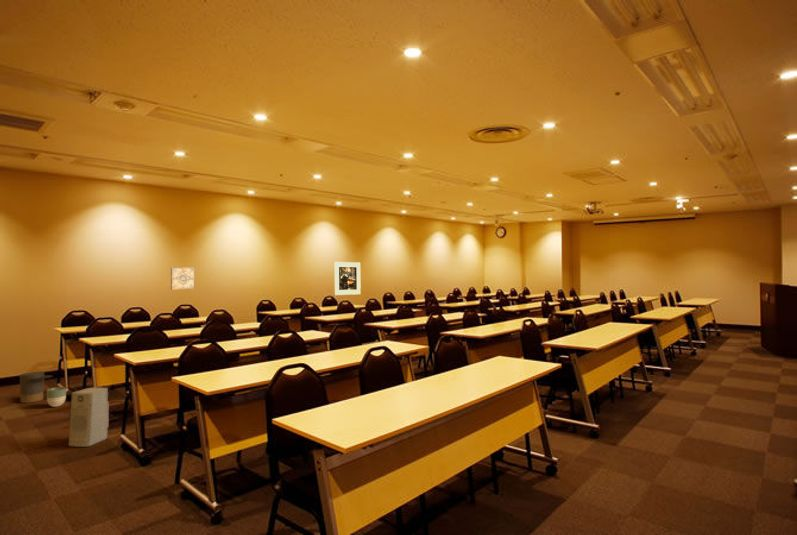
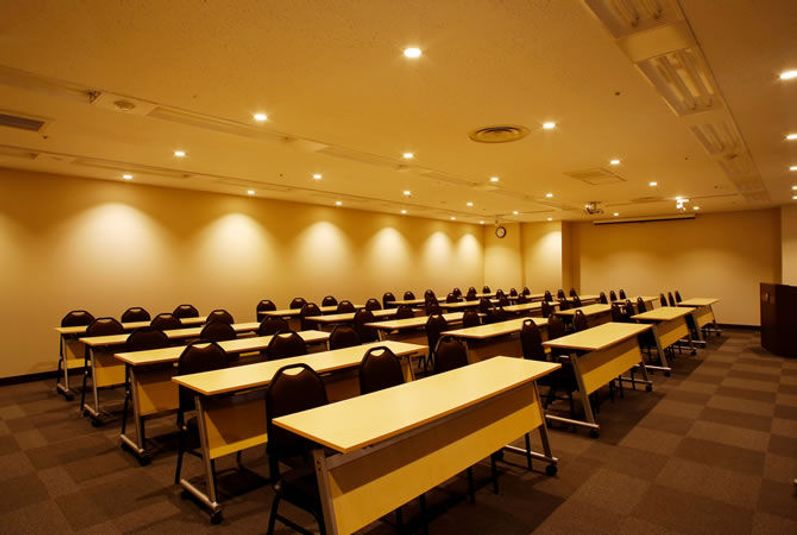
- trash can (36, 386)
- wall art (182, 278)
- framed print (347, 278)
- air purifier (89, 415)
- planter (56, 397)
